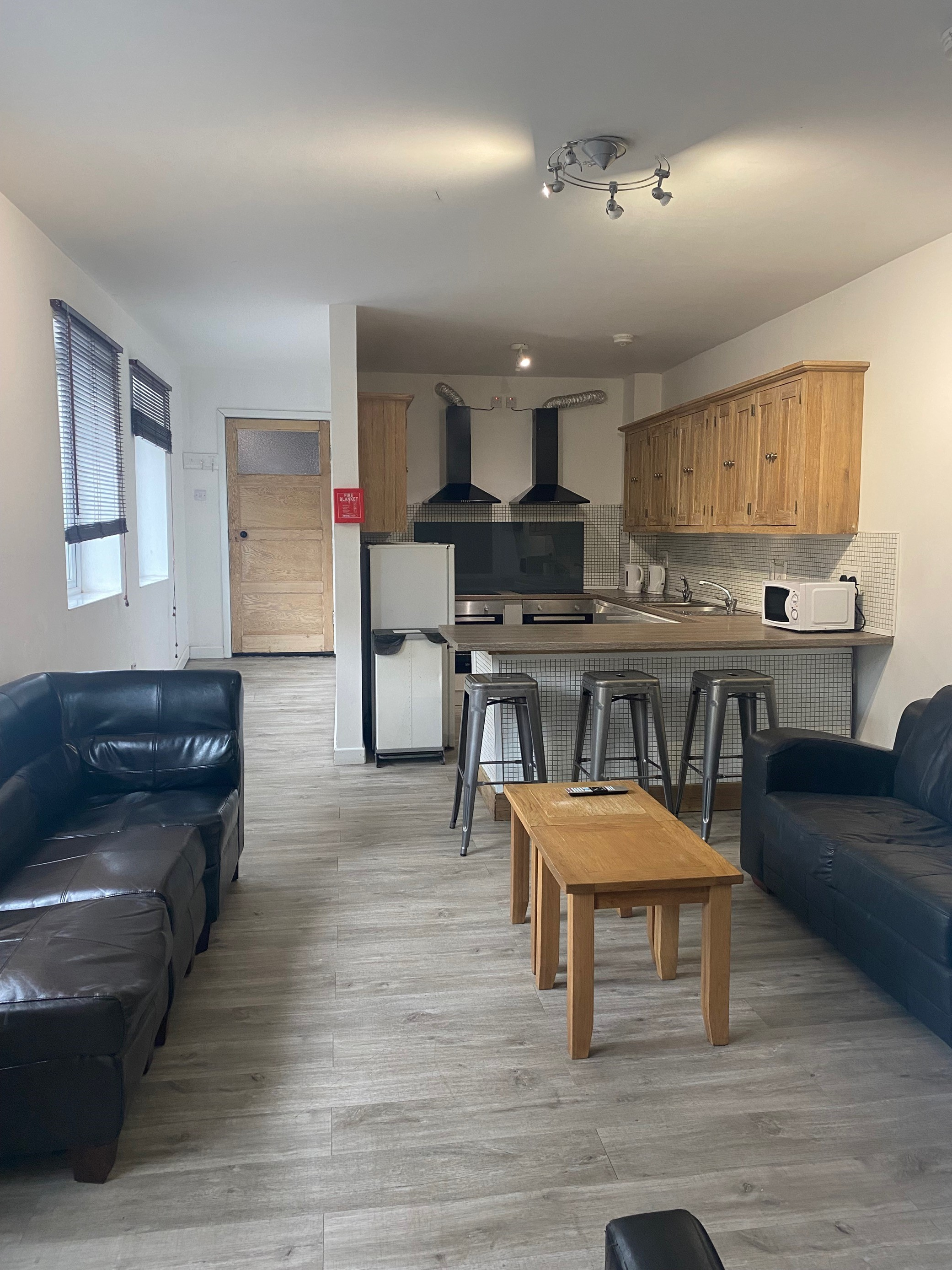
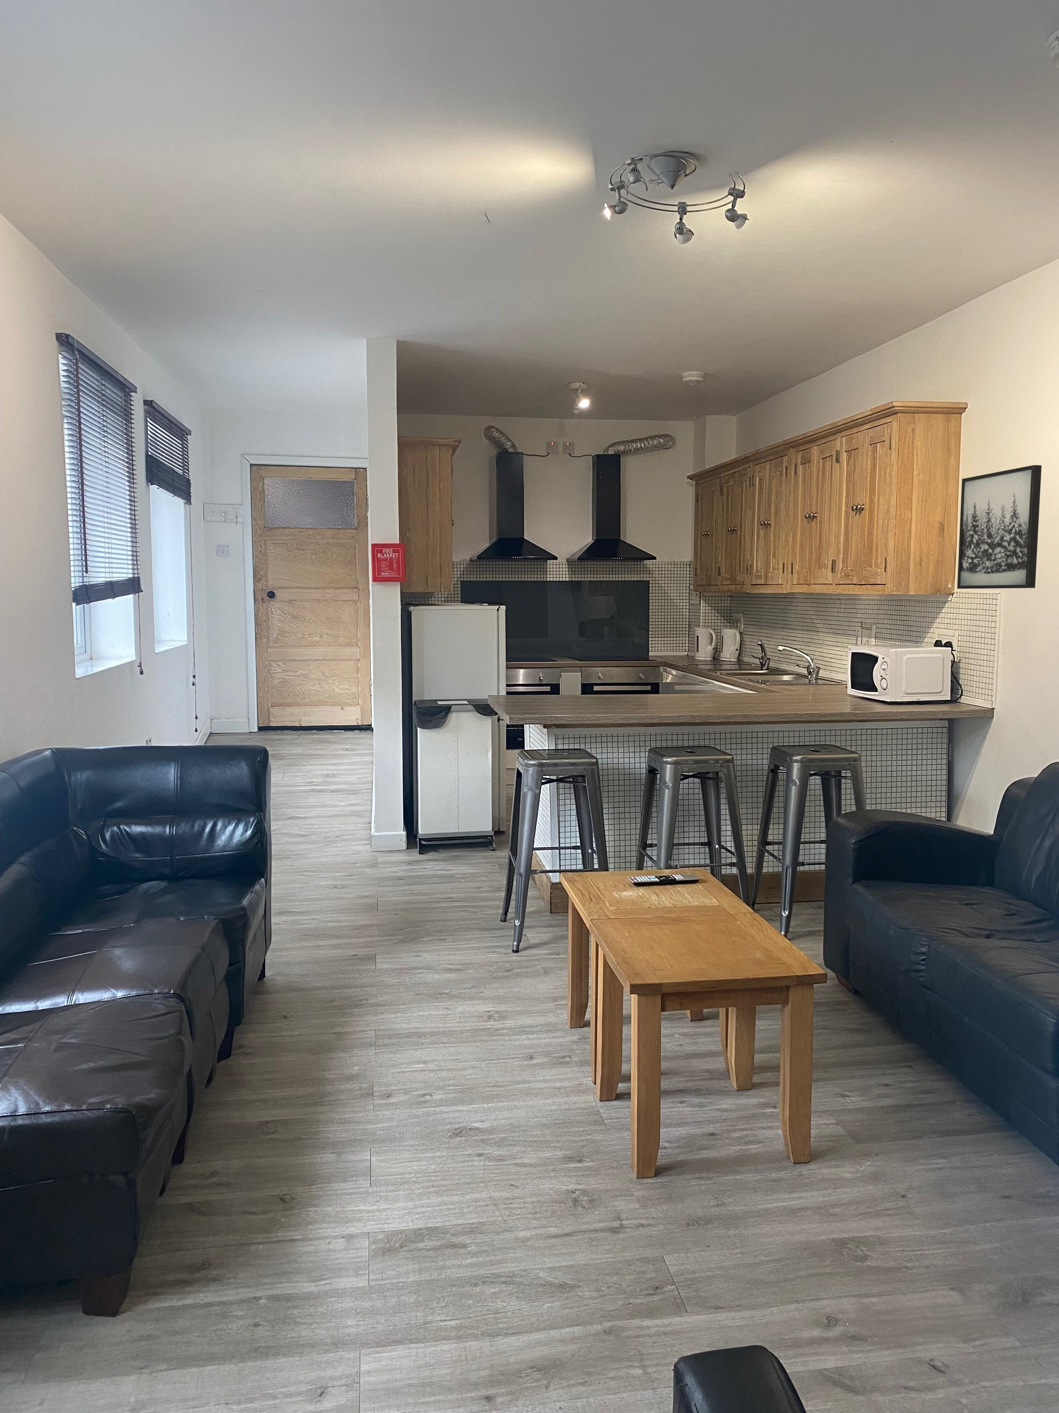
+ wall art (997, 531)
